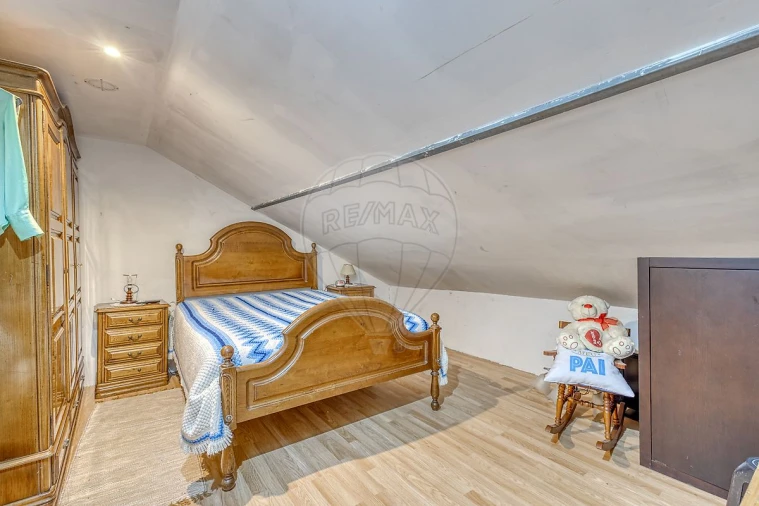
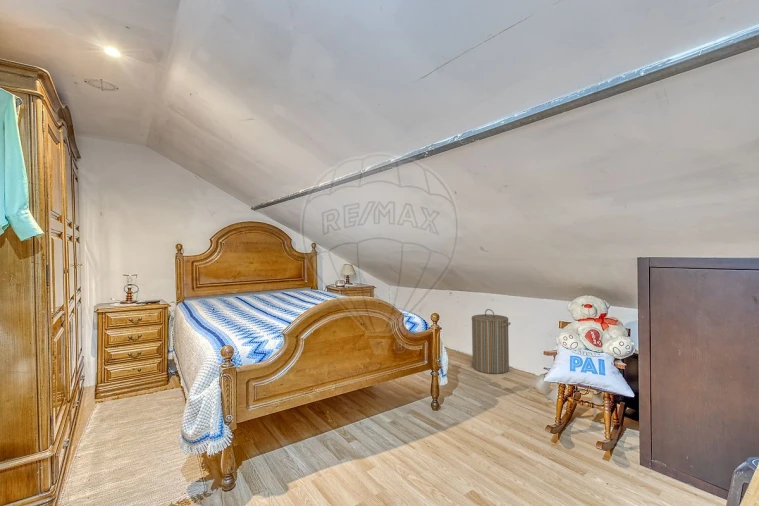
+ laundry hamper (490, 338)
